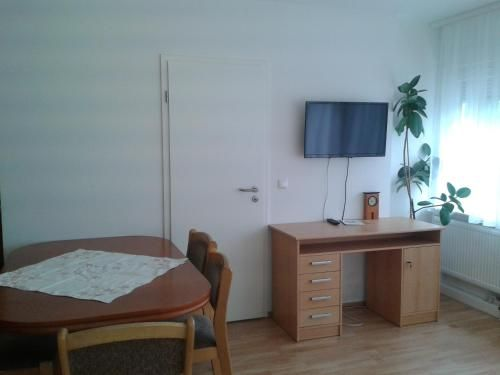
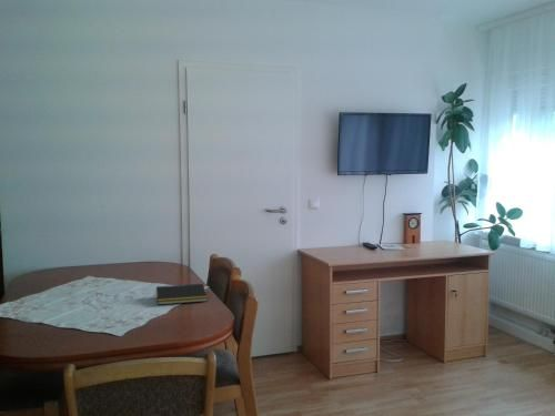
+ notepad (181, 293)
